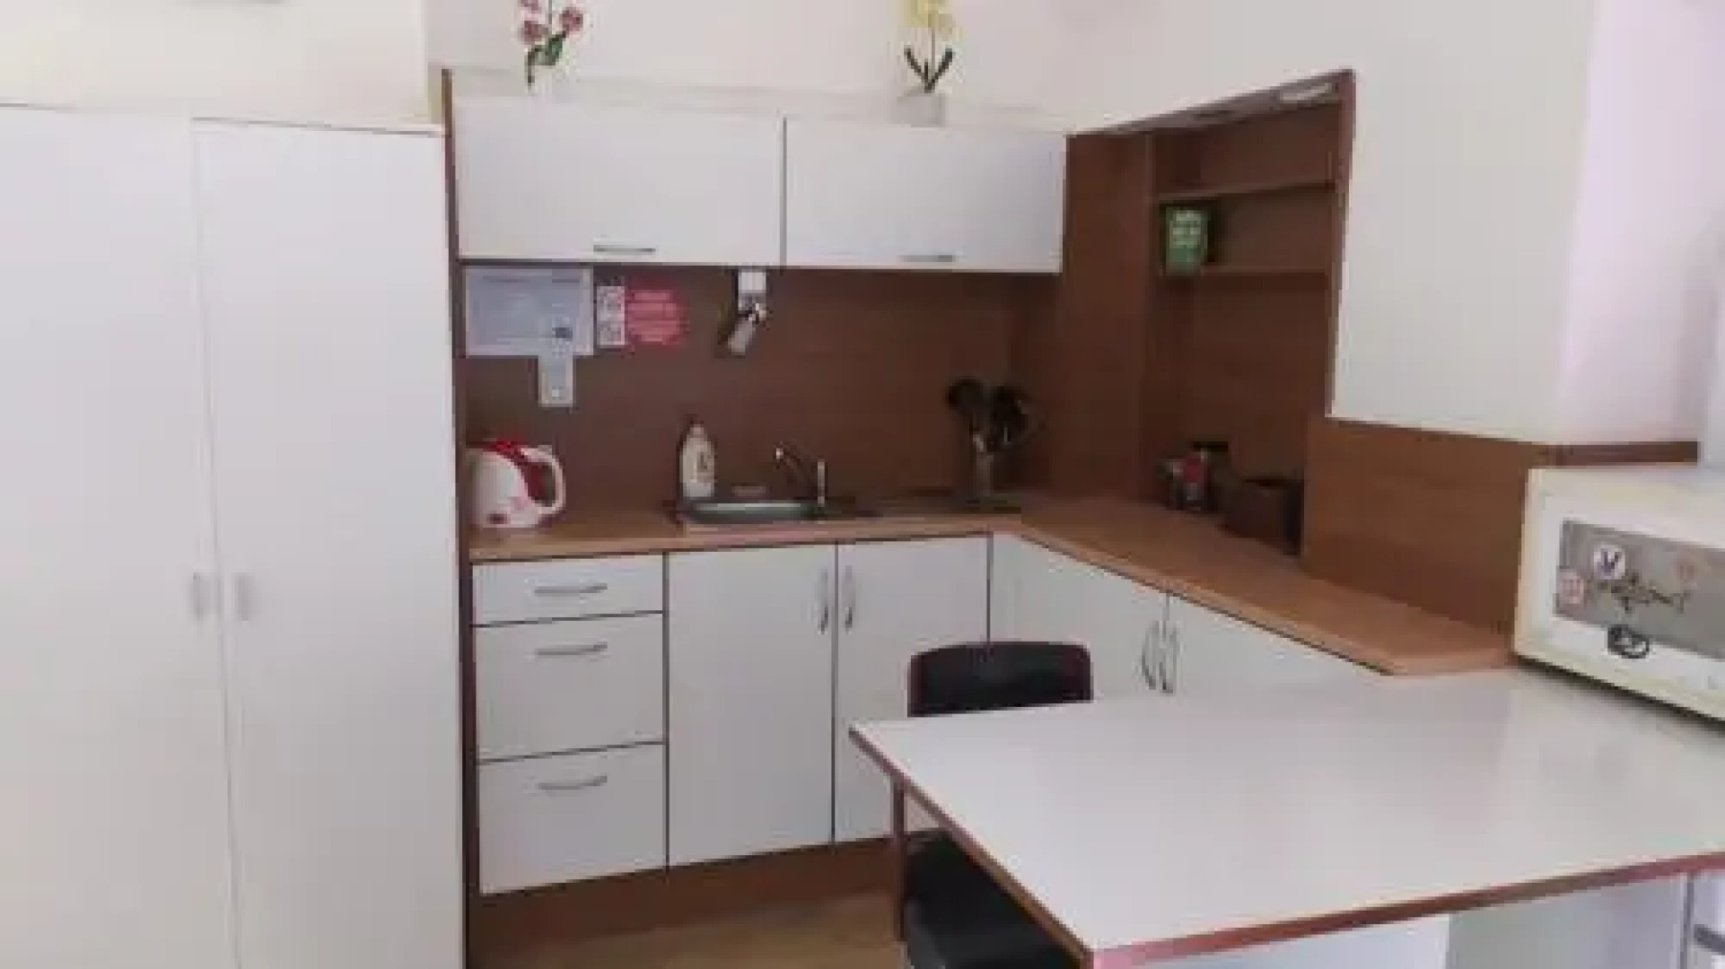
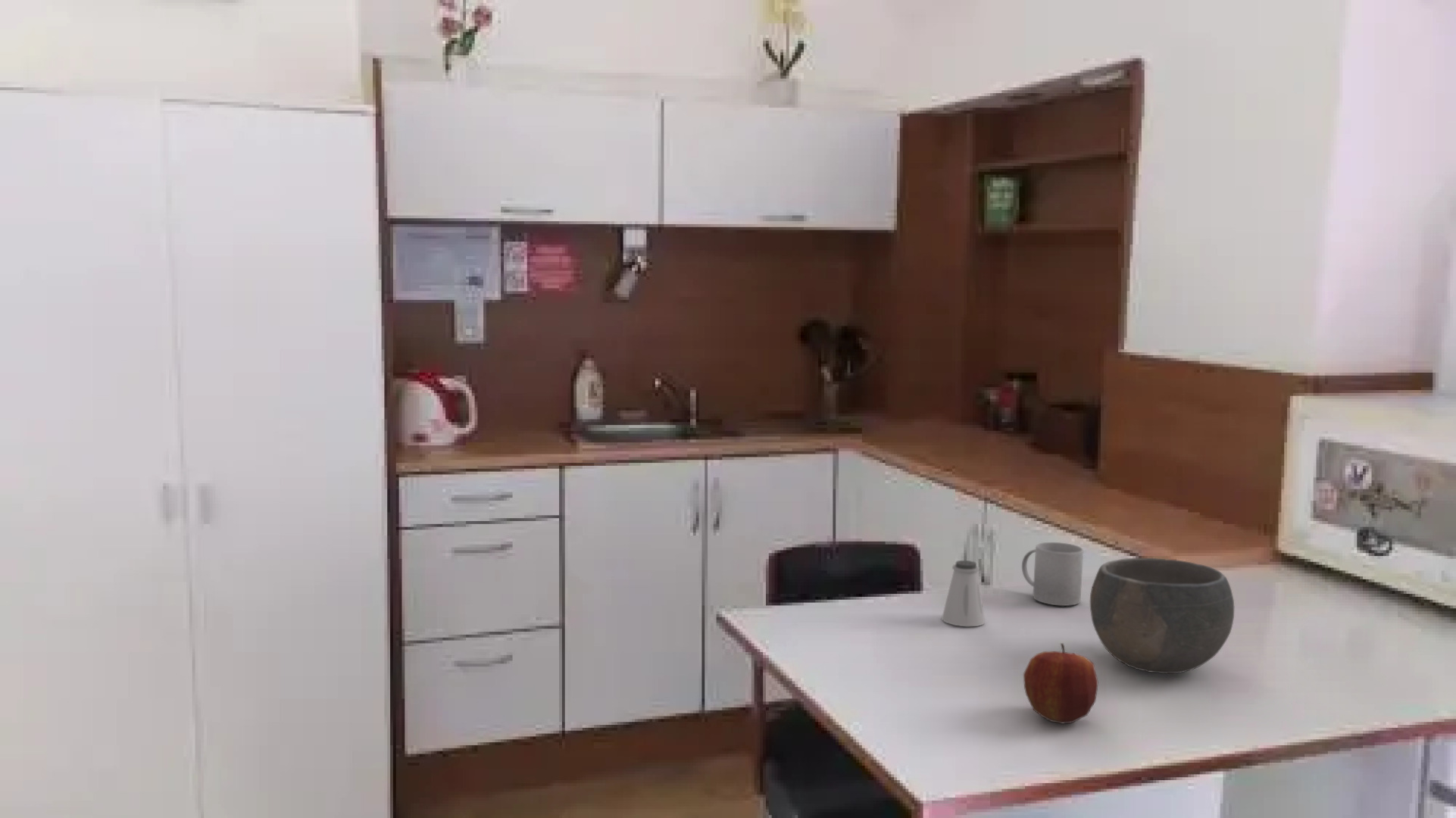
+ mug (1049, 571)
+ apple (1060, 682)
+ bowl (1159, 617)
+ saltshaker (964, 591)
